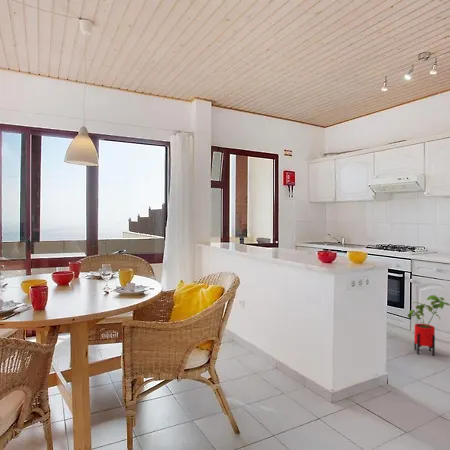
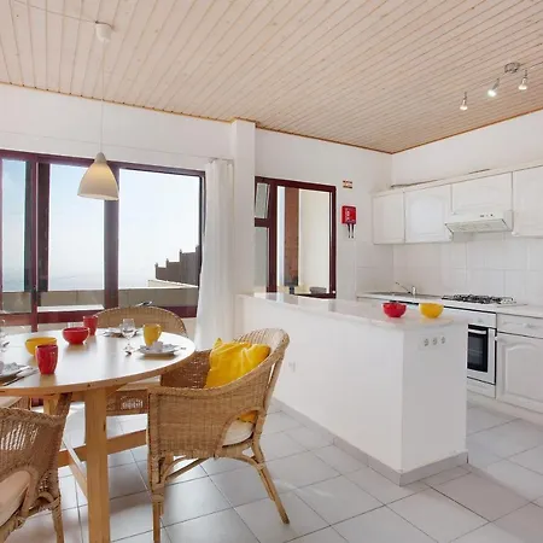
- house plant (426, 324)
